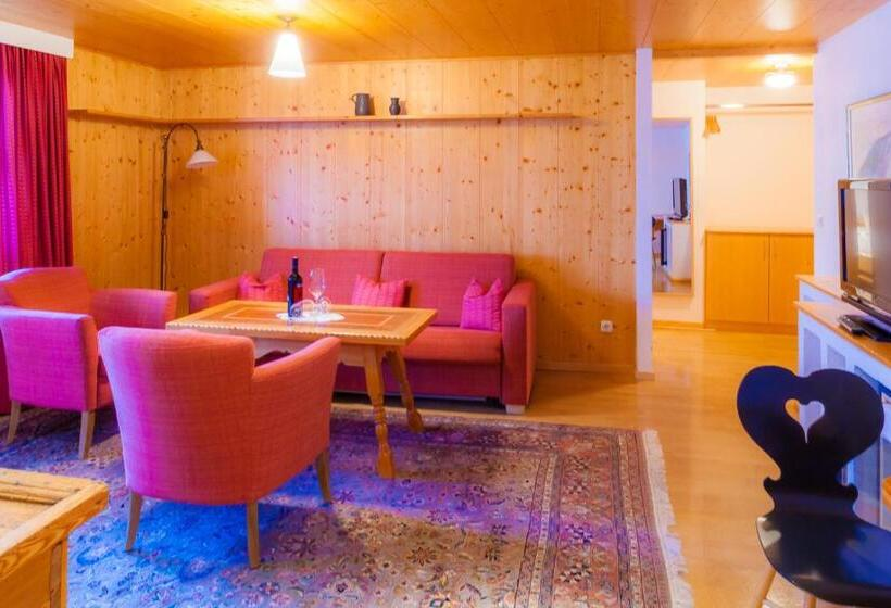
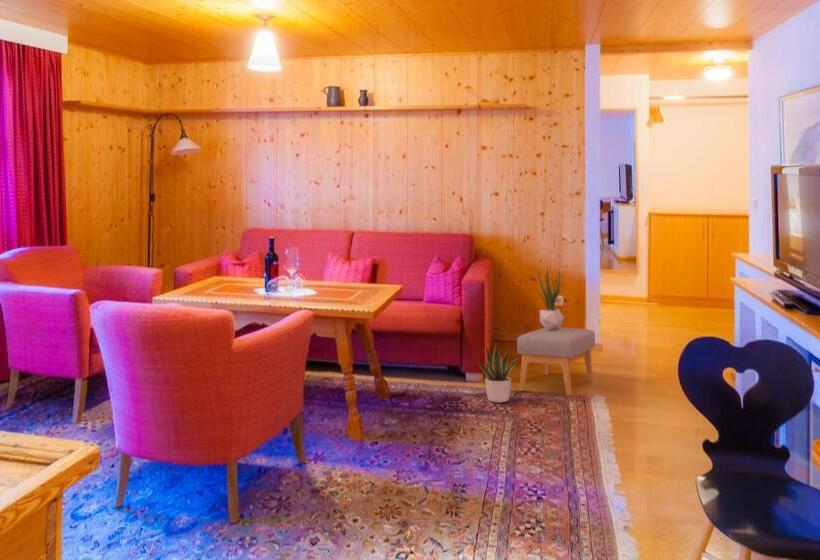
+ potted plant (499, 371)
+ potted plant (550, 298)
+ footstool (557, 358)
